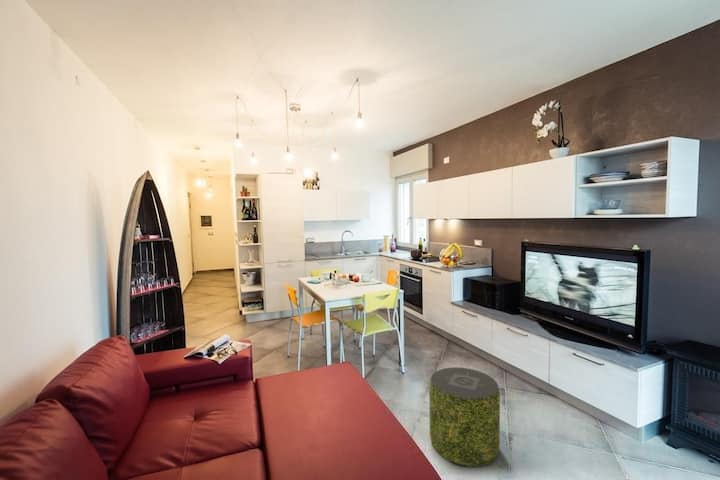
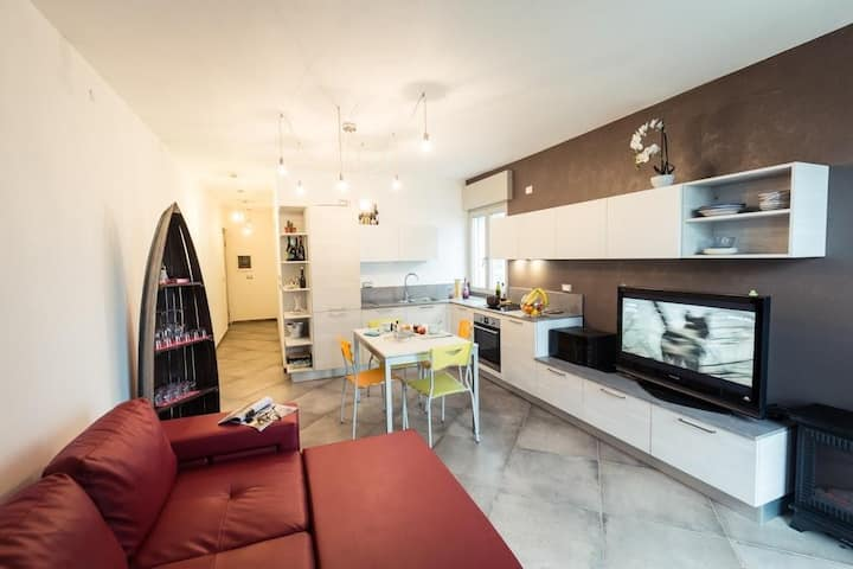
- pouf (463, 412)
